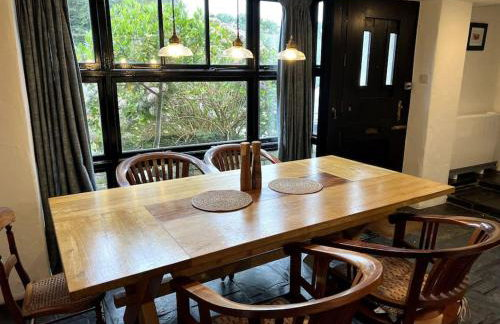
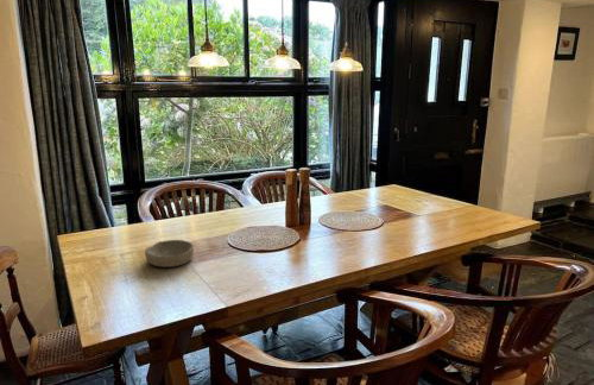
+ bowl (170, 253)
